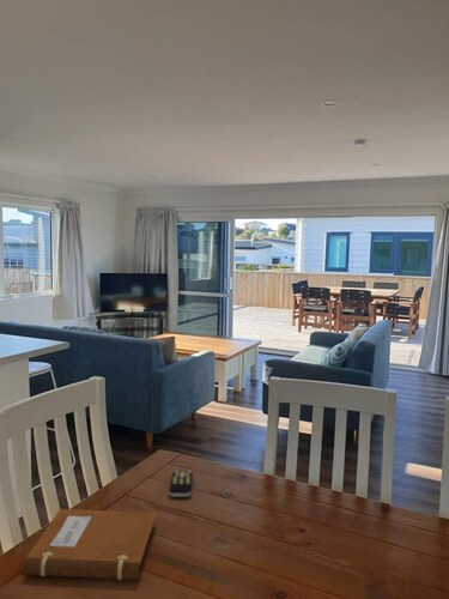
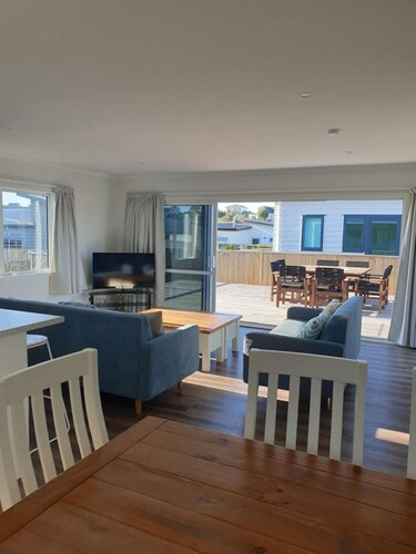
- notebook (92, 541)
- remote control (181, 483)
